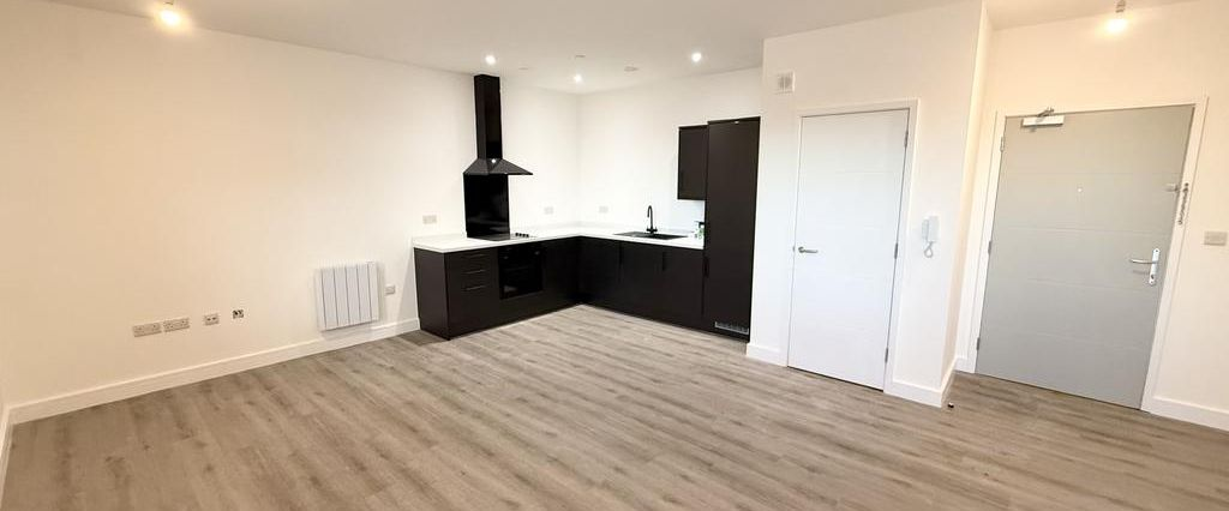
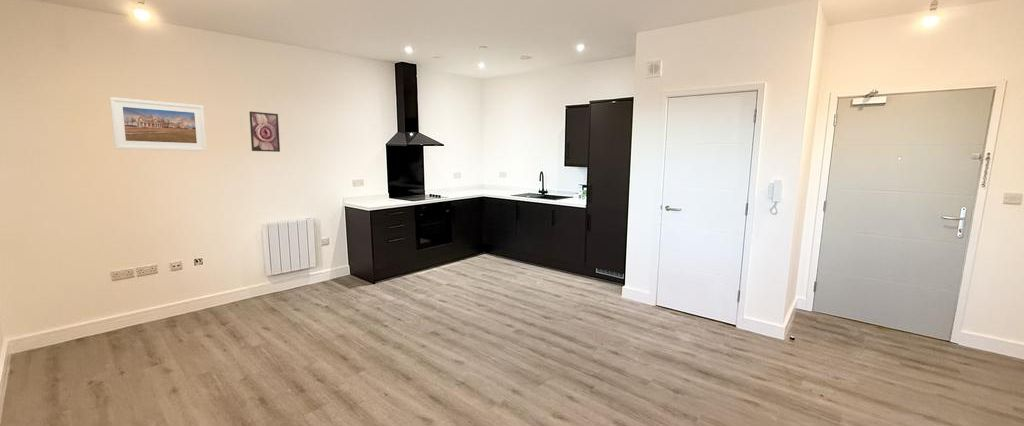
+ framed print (161, 126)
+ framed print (265, 132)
